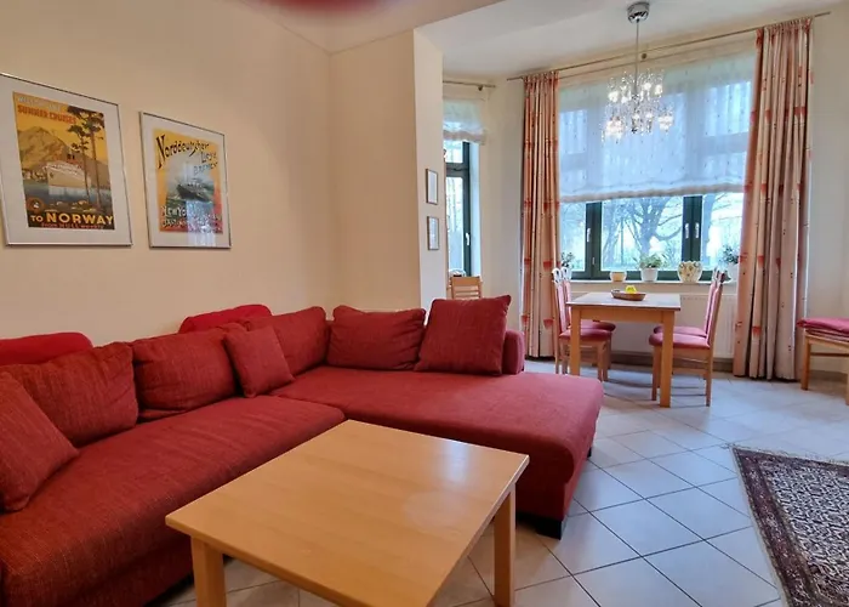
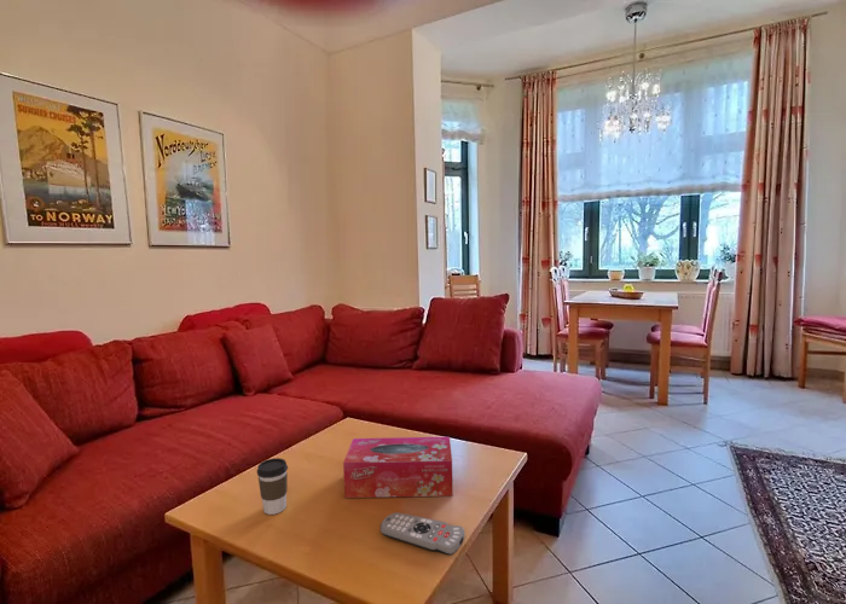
+ tissue box (400, 465)
+ remote control (421, 532)
+ coffee cup (273, 486)
